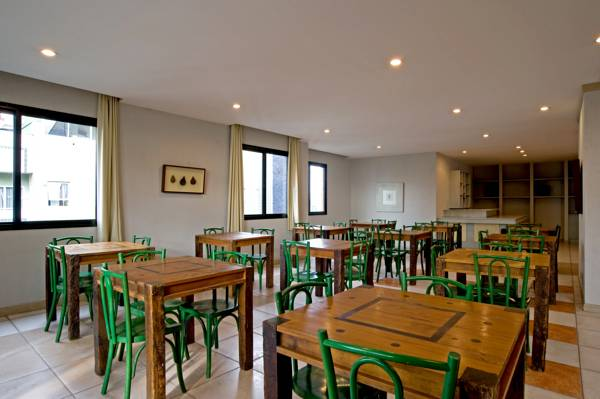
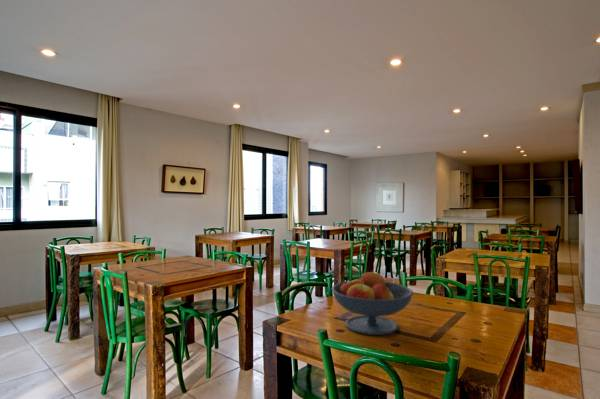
+ fruit bowl (371, 301)
